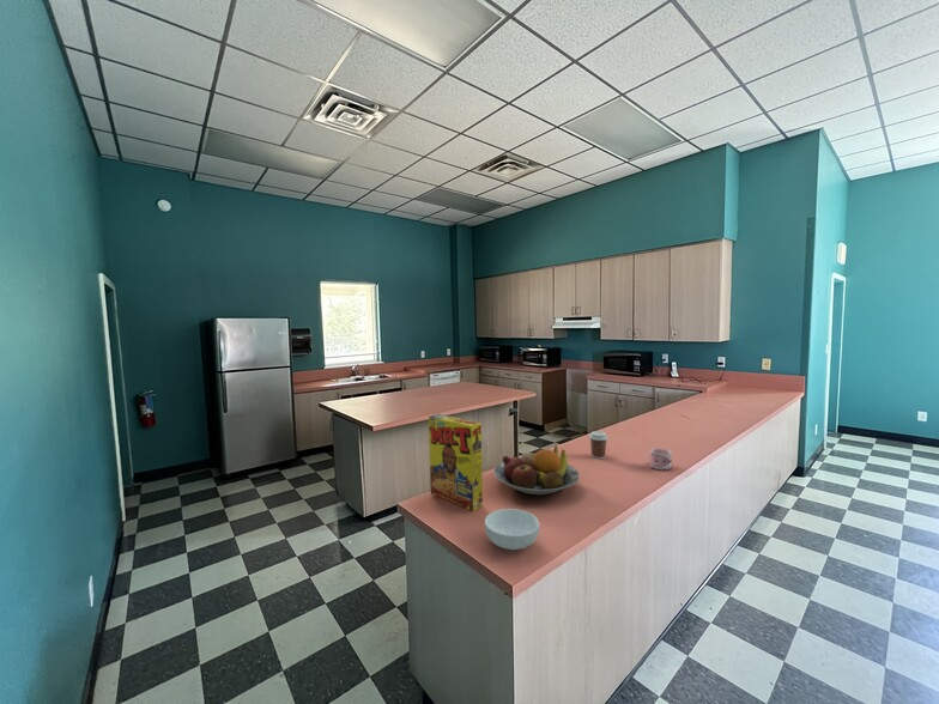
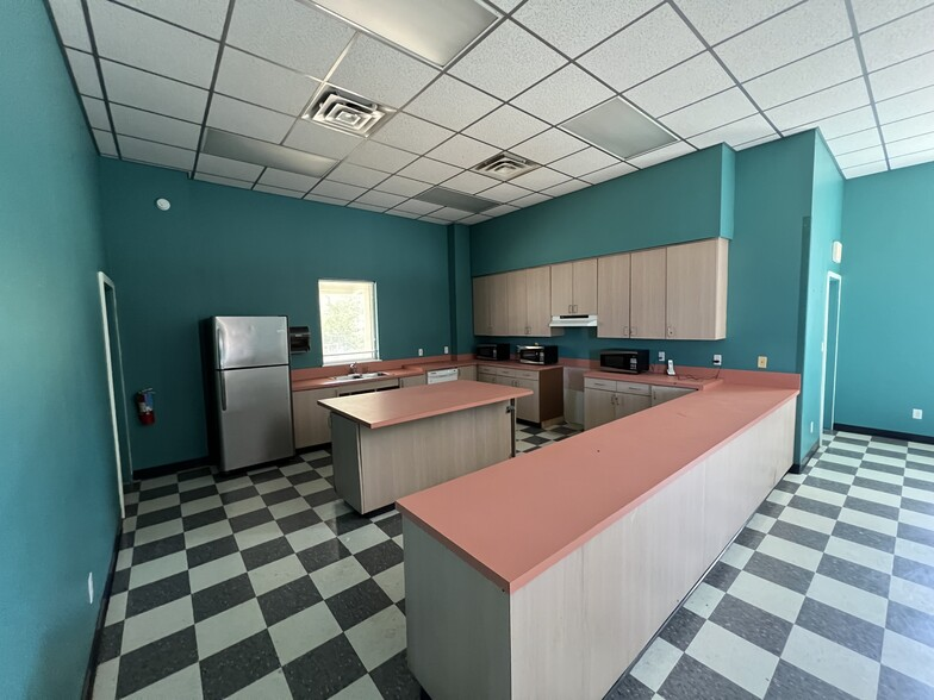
- mug (661, 457)
- fruit bowl (535, 468)
- coffee cup (598, 444)
- cereal bowl (511, 532)
- cereal box (454, 460)
